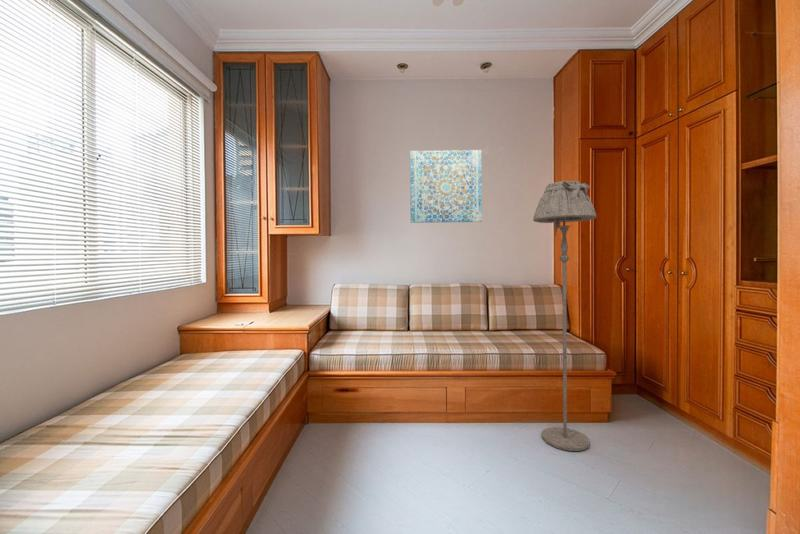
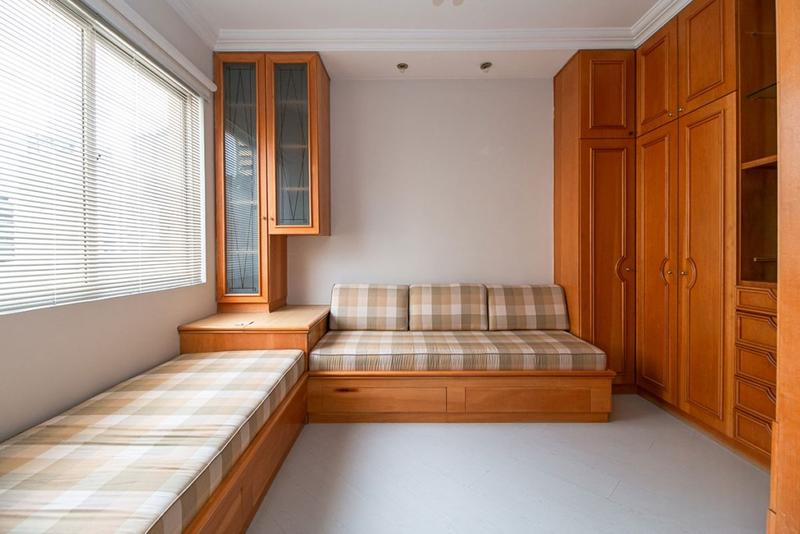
- floor lamp (564, 312)
- wall art (445, 186)
